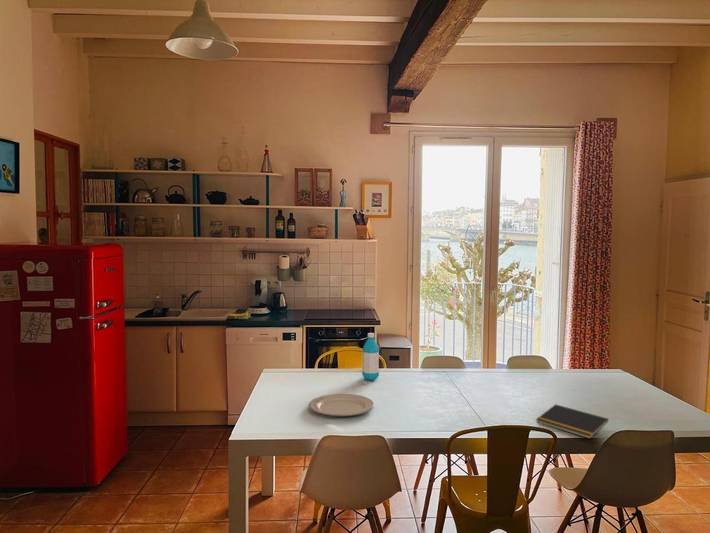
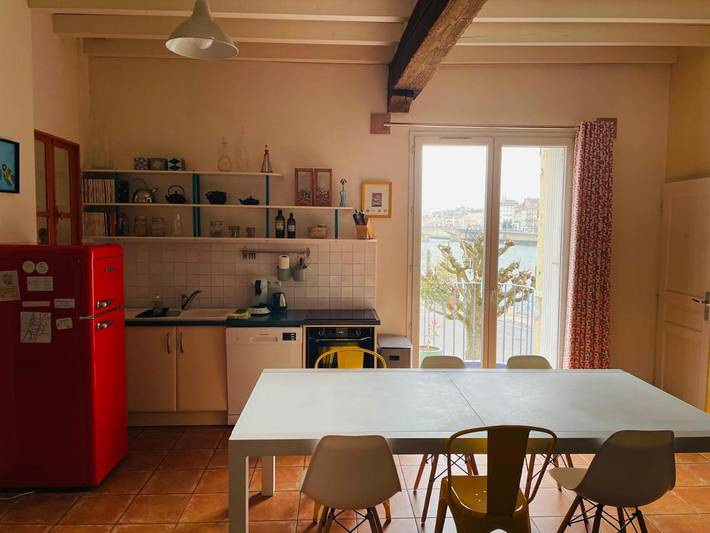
- chinaware (341, 406)
- water bottle (370, 356)
- notepad (571, 420)
